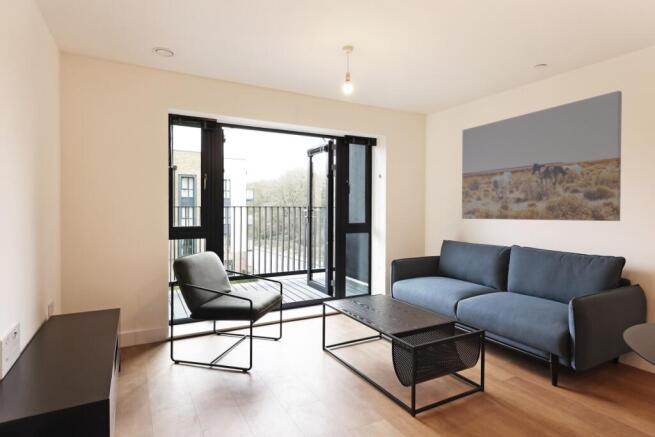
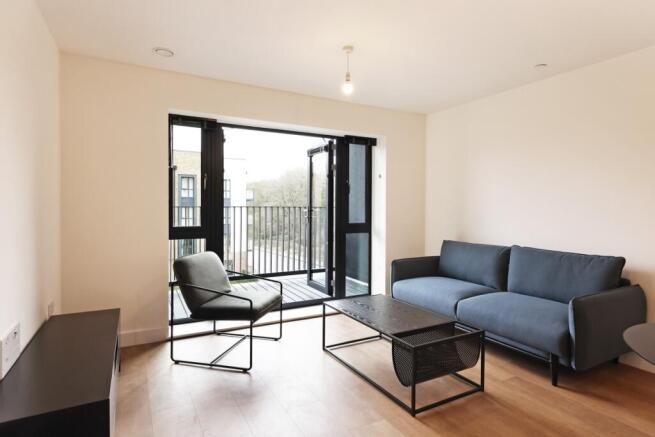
- wall art (526, 167)
